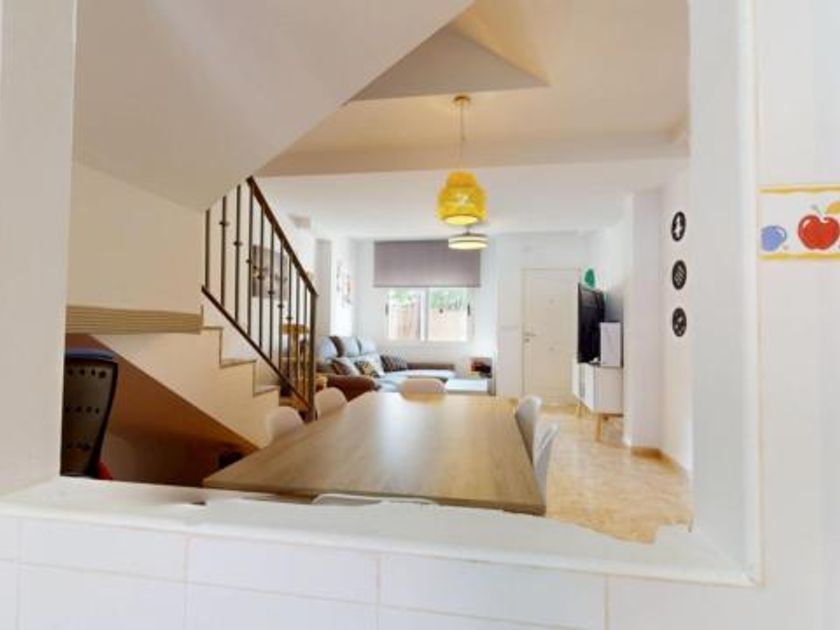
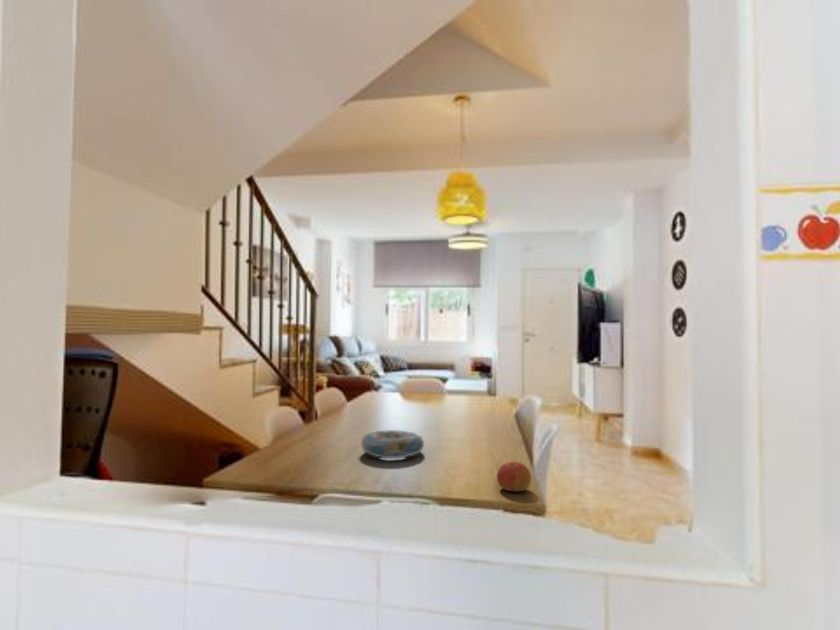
+ apple (513, 475)
+ decorative bowl (392, 443)
